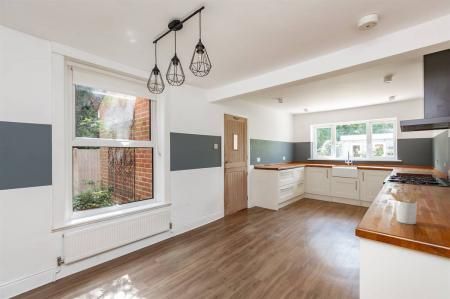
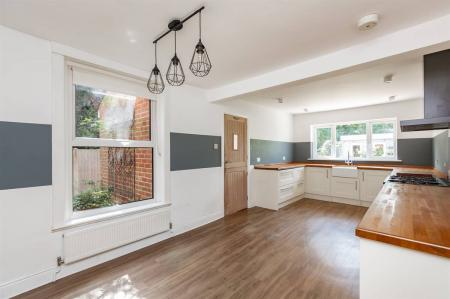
- utensil holder (402, 206)
